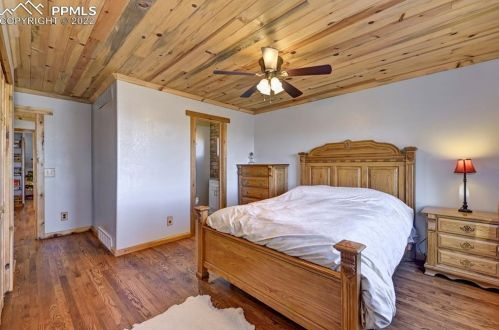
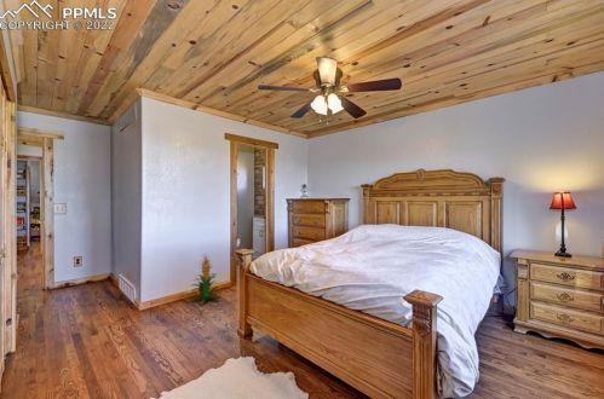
+ indoor plant (206, 276)
